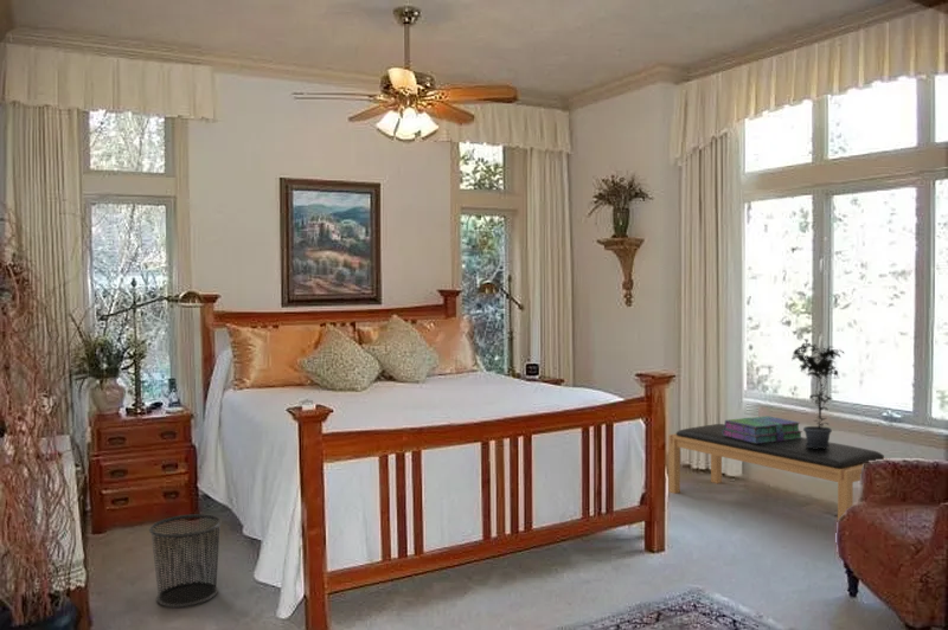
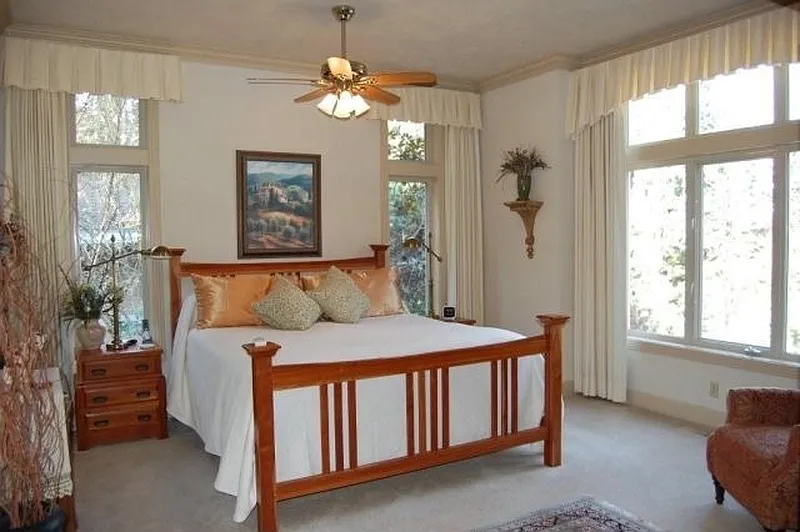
- stack of books (761, 429)
- bench (775, 468)
- waste bin (186, 559)
- potted plant (819, 393)
